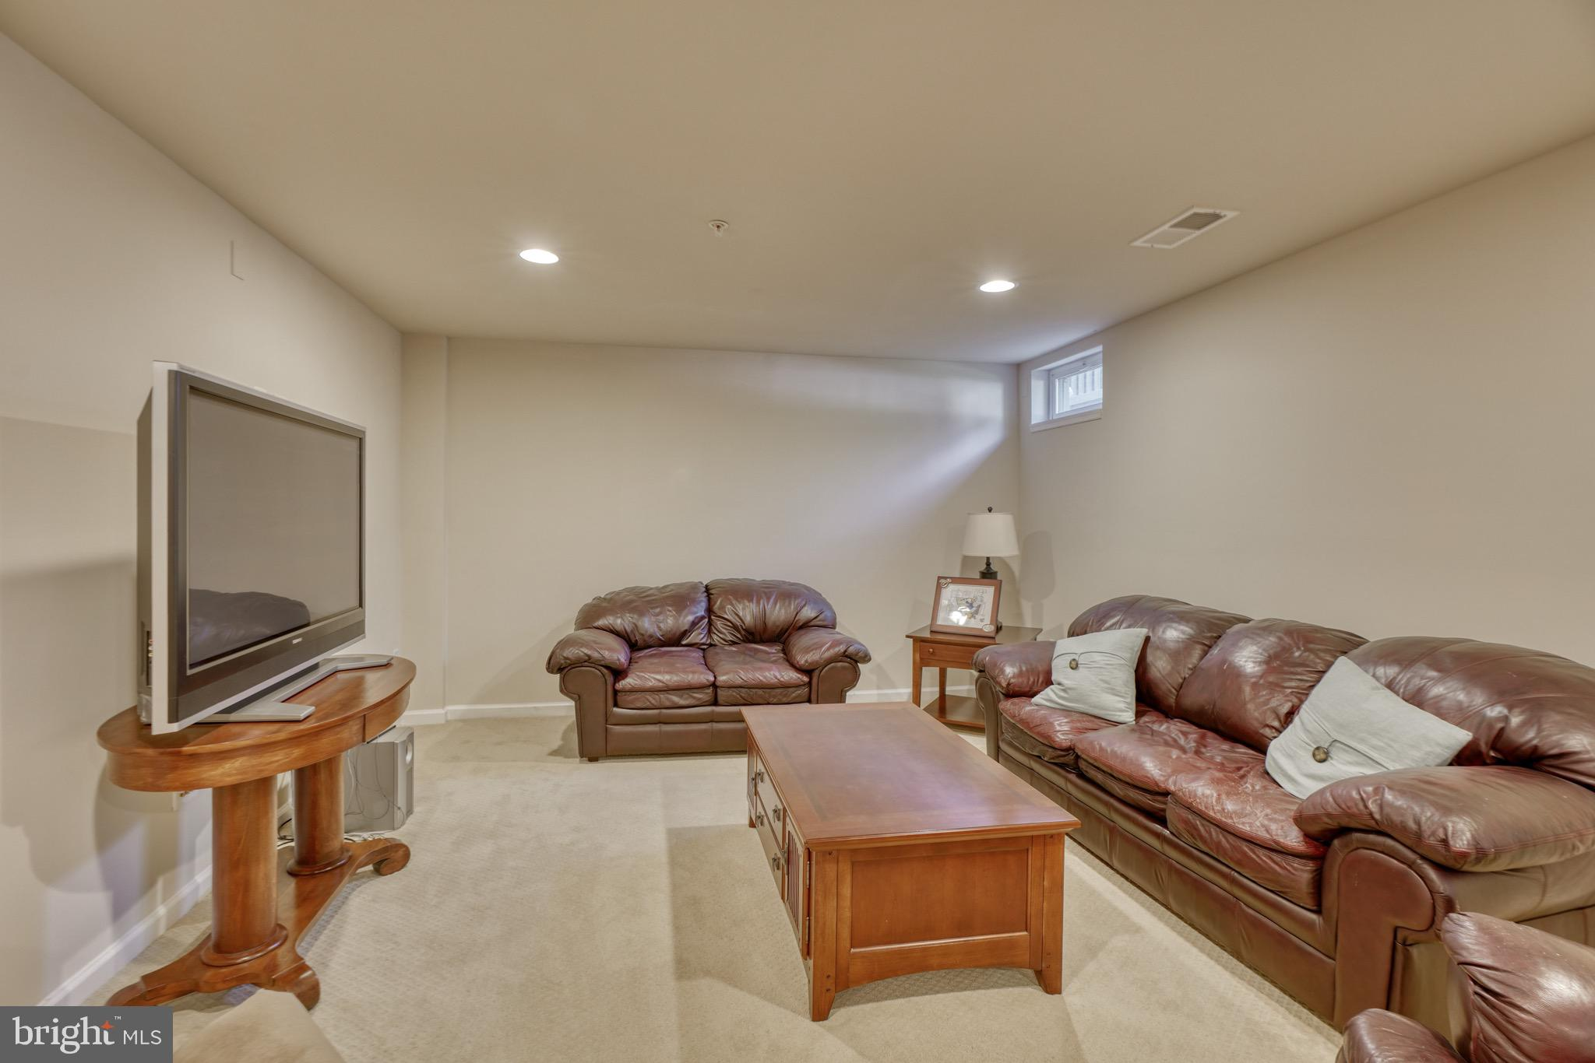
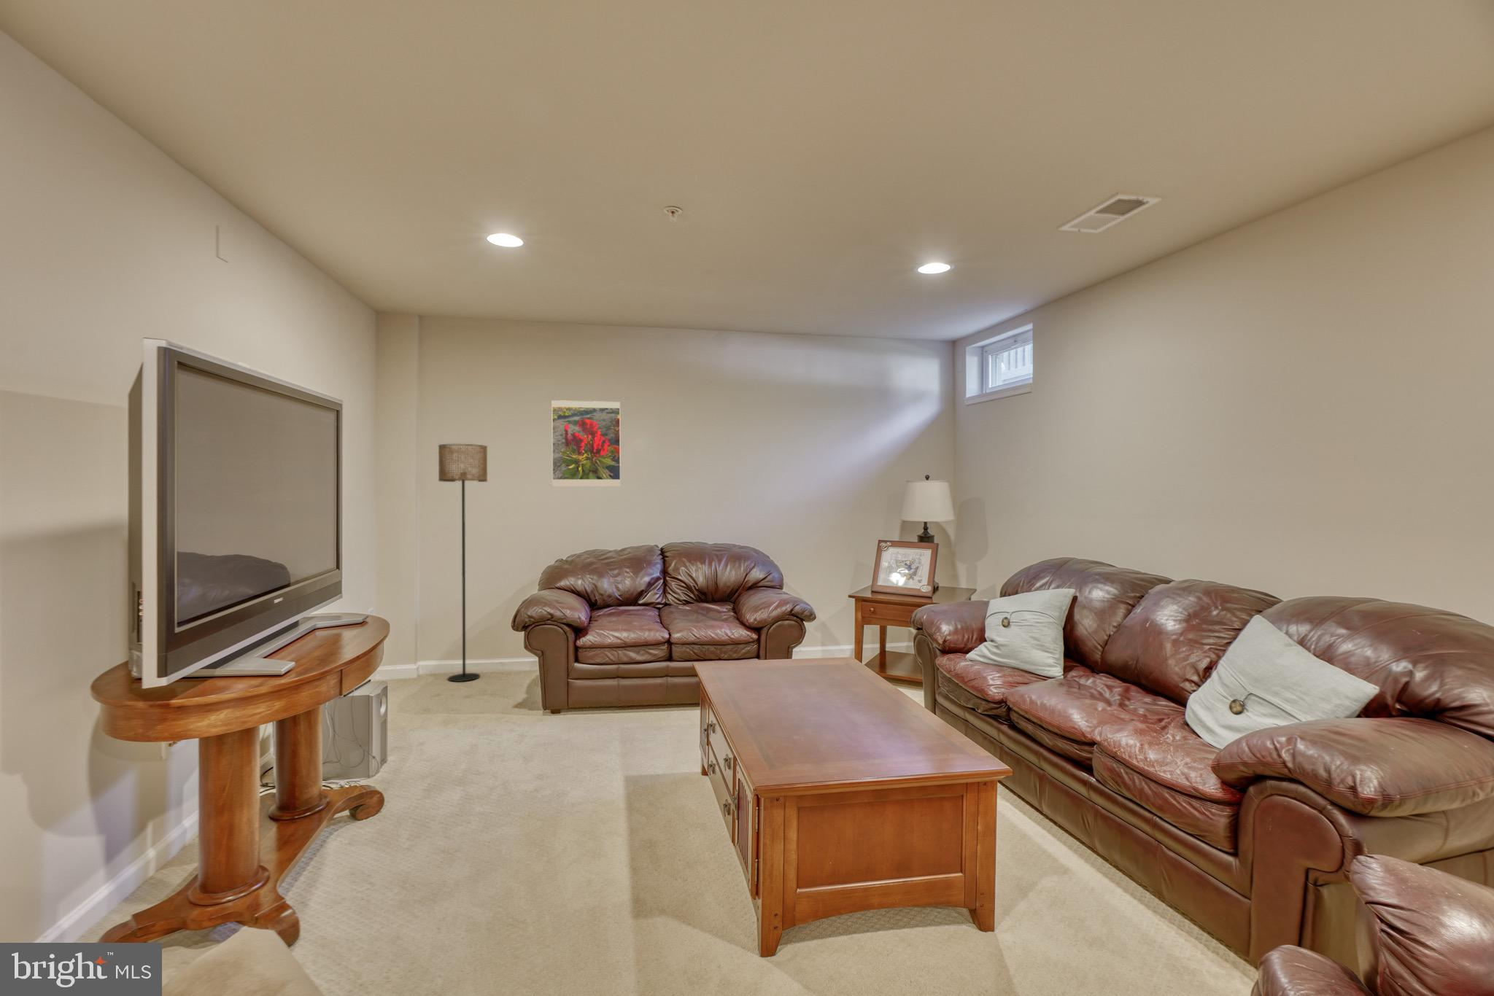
+ floor lamp (464, 561)
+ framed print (587, 444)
